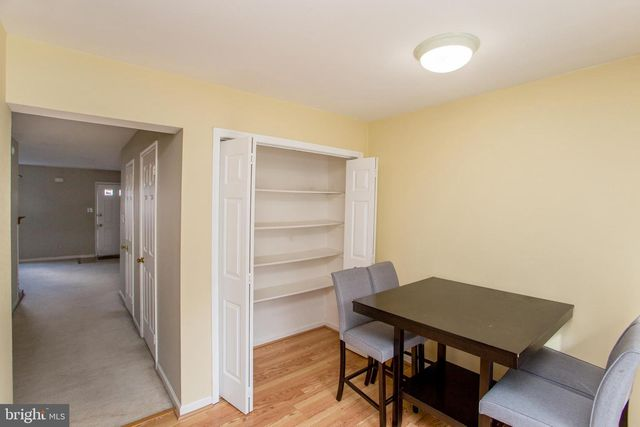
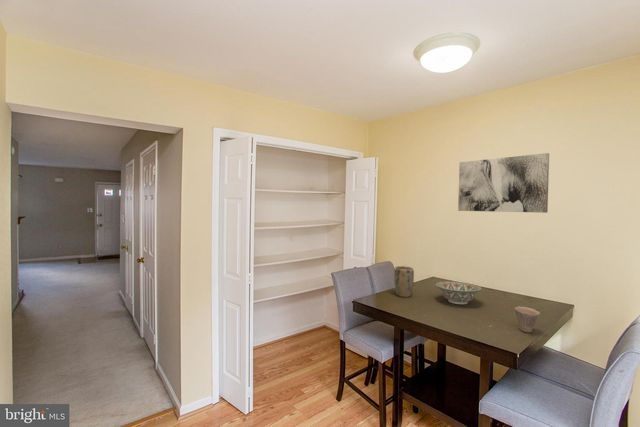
+ wall art (499, 185)
+ cup (526, 320)
+ decorative bowl (457, 293)
+ plant pot (403, 281)
